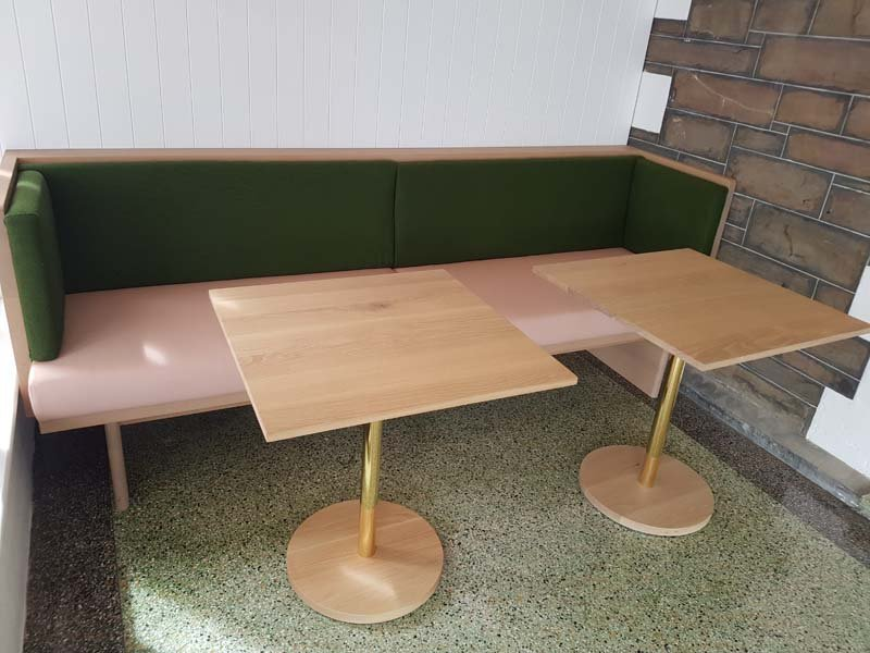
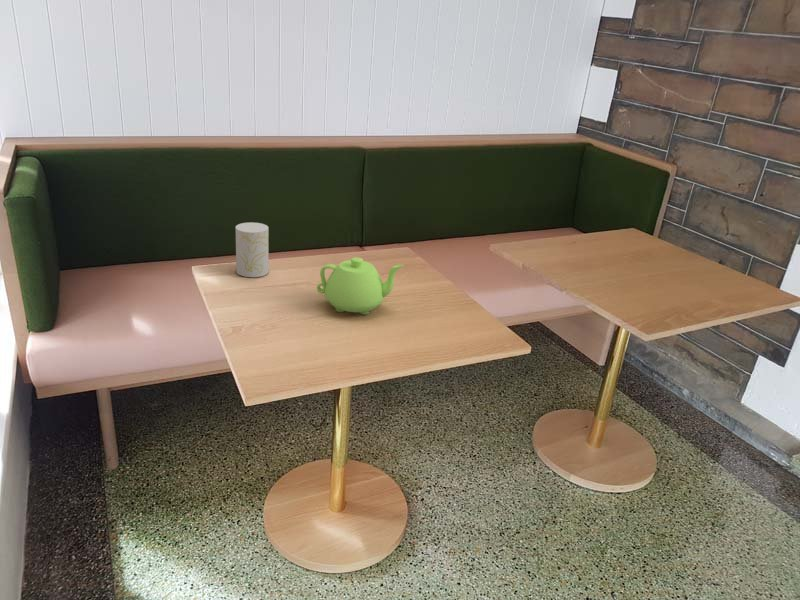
+ cup (252, 249)
+ teapot (359, 283)
